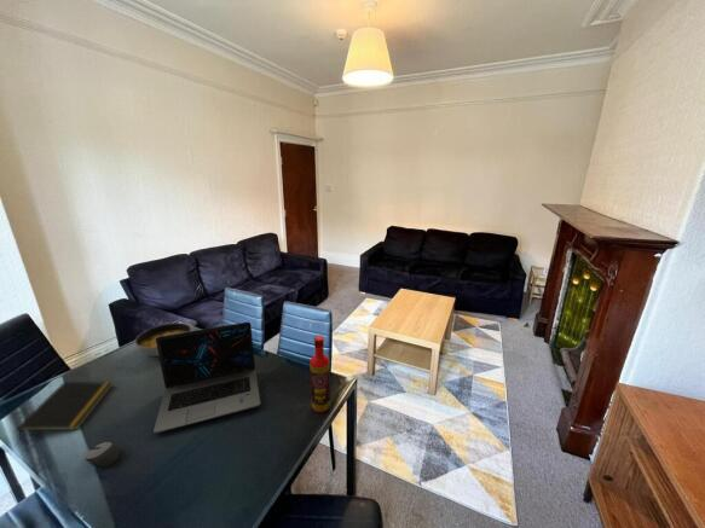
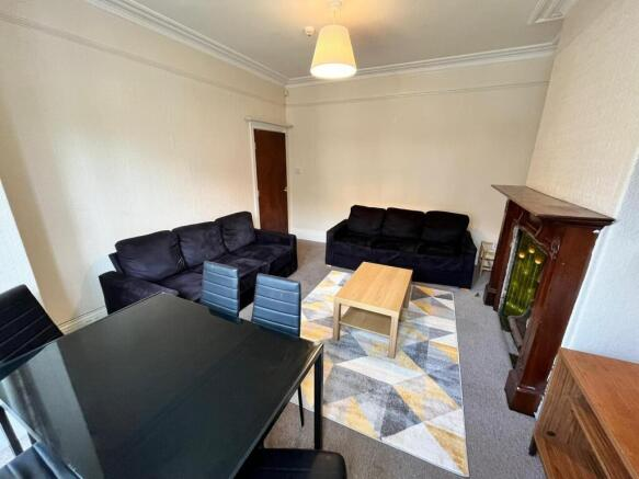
- bottle (319, 373)
- notepad (70, 404)
- computer mouse (102, 452)
- soup bowl (166, 335)
- laptop (207, 372)
